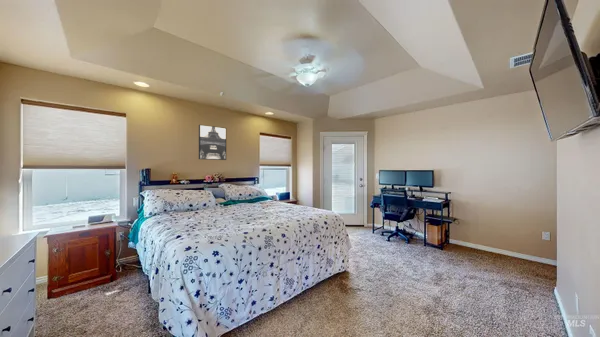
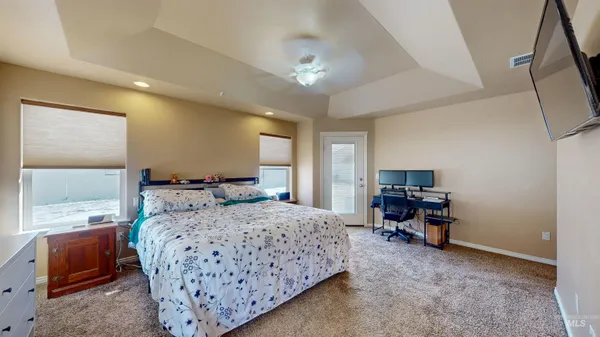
- wall art (212, 143)
